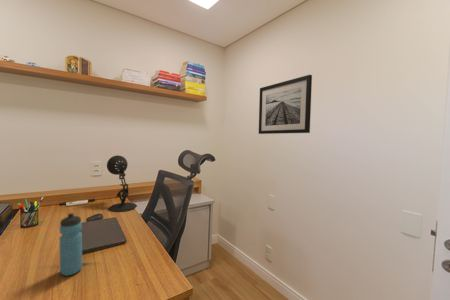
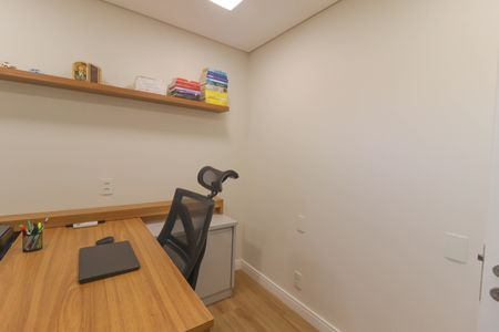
- water bottle (71, 242)
- wall art (282, 108)
- desk lamp (122, 181)
